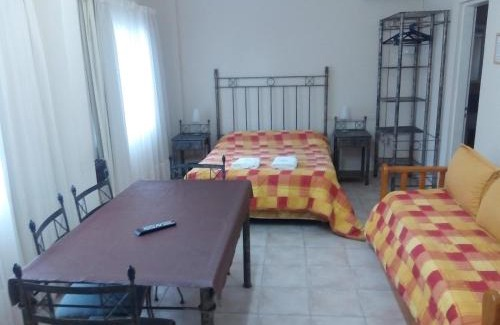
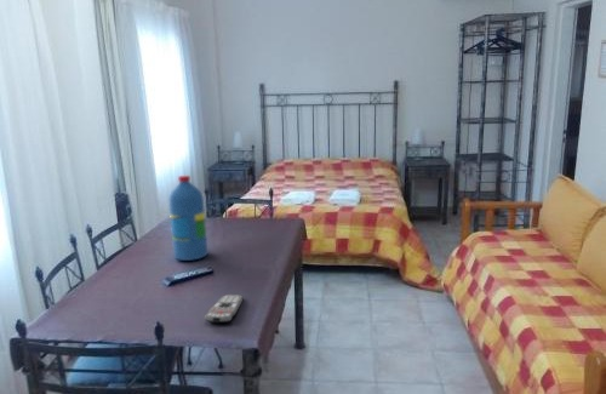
+ water bottle (187, 216)
+ remote control (225, 307)
